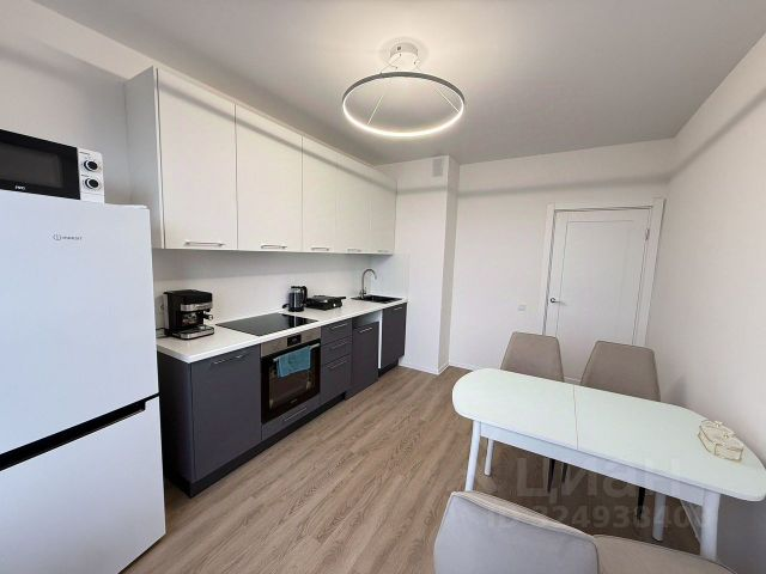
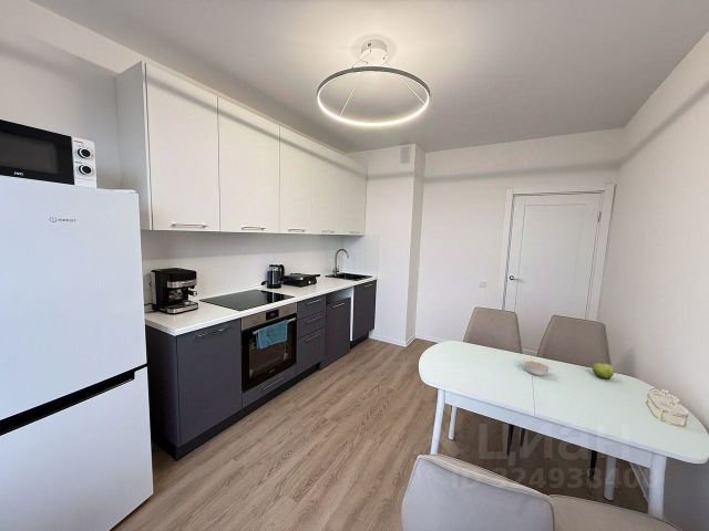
+ legume (537, 367)
+ fruit (603, 369)
